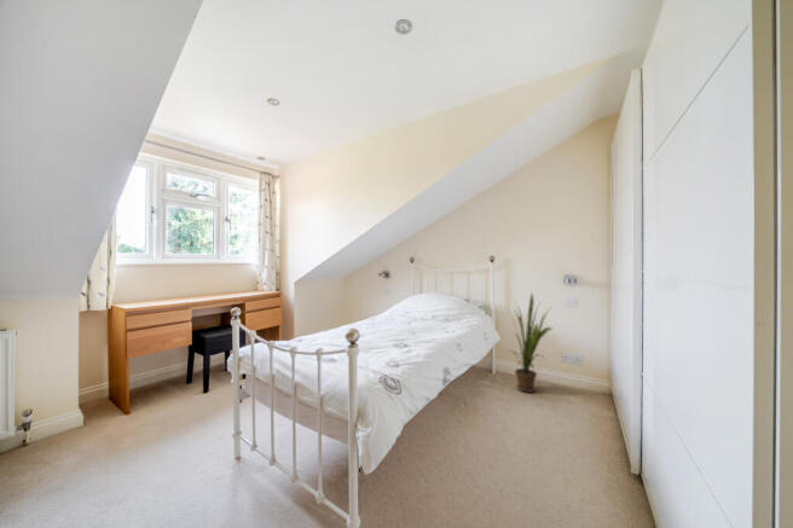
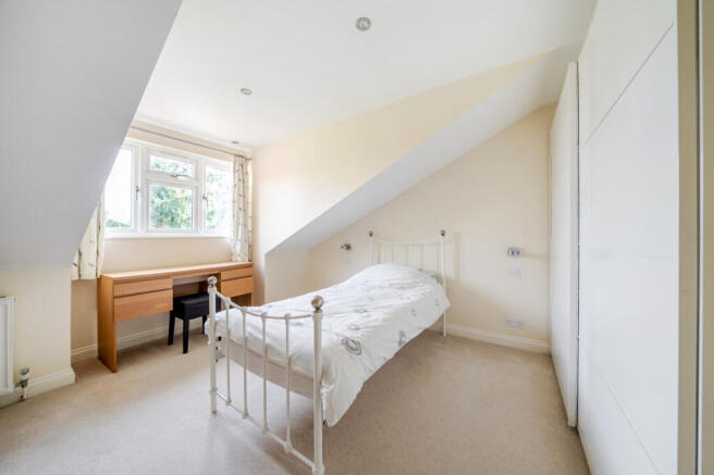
- house plant (525, 341)
